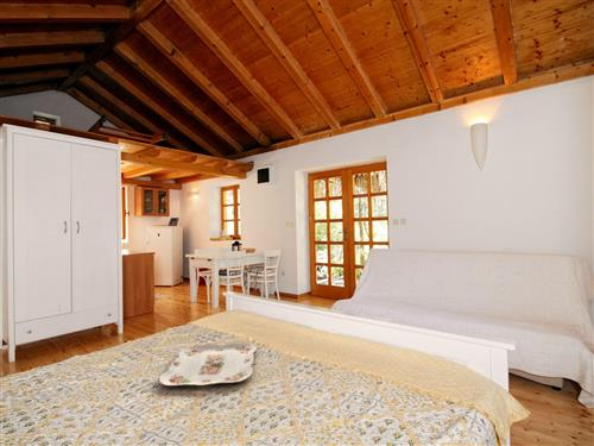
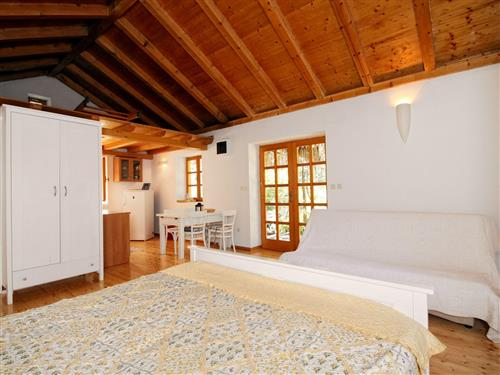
- serving tray (213, 362)
